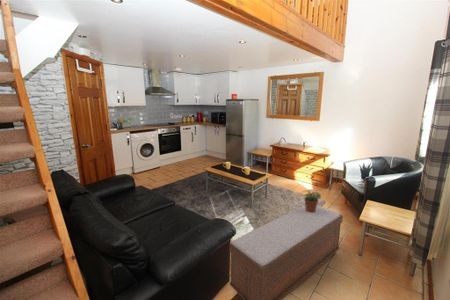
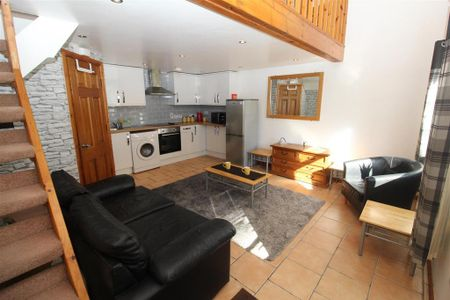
- bench (290, 247)
- potted plant (310, 201)
